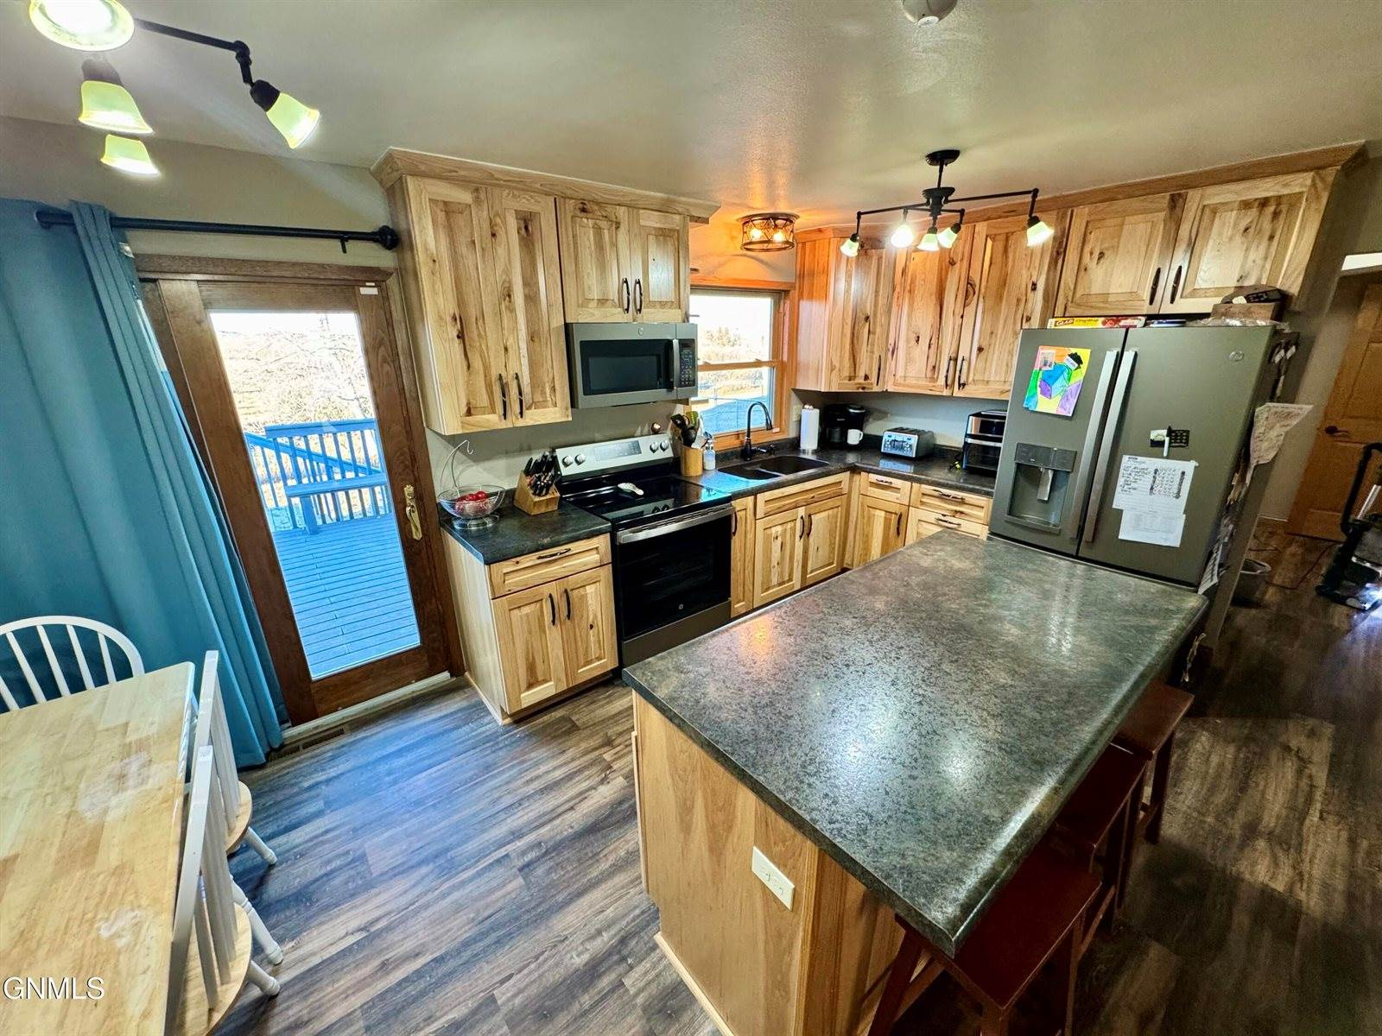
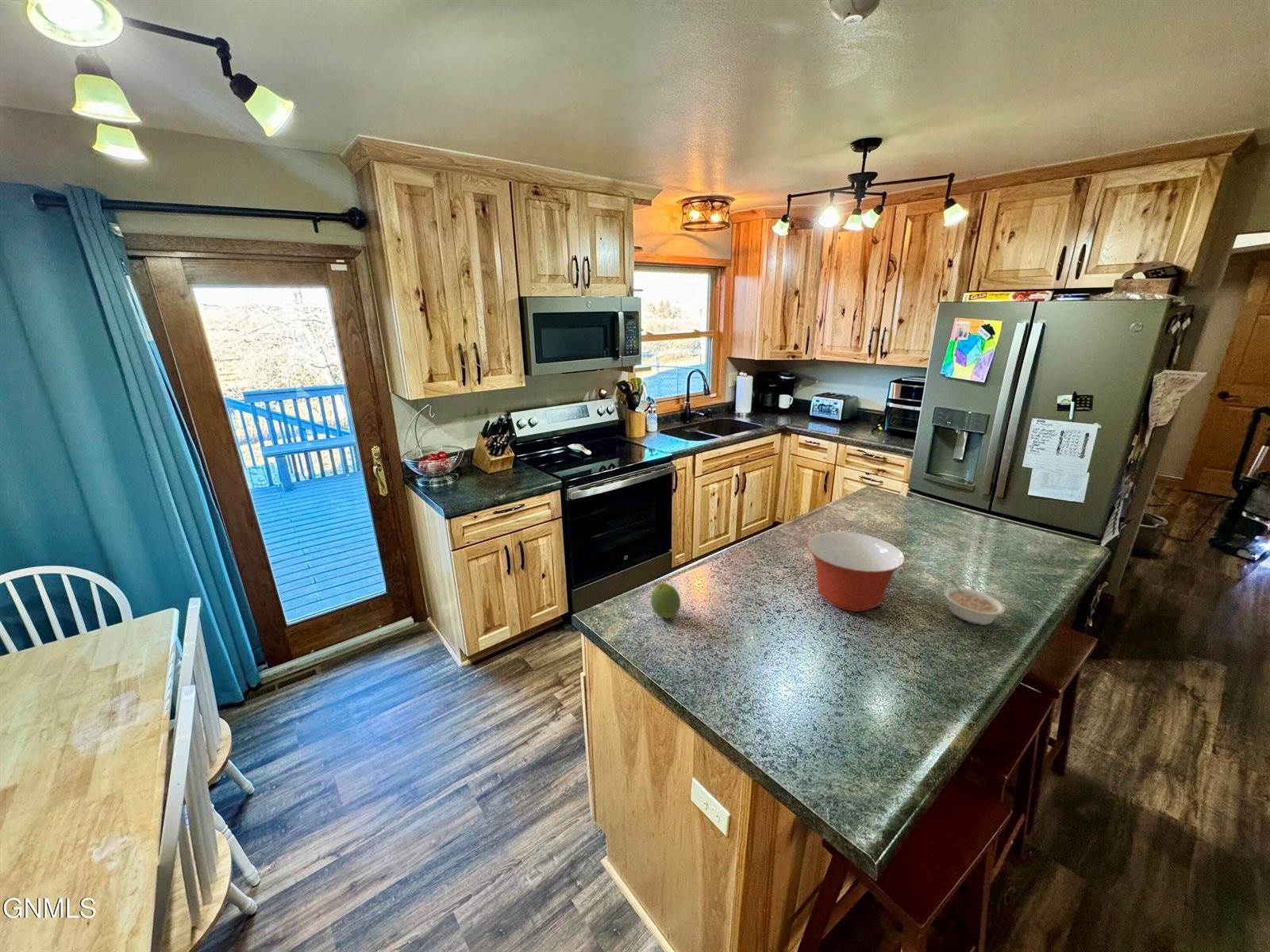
+ legume (970, 605)
+ mixing bowl (851, 574)
+ fruit (665, 600)
